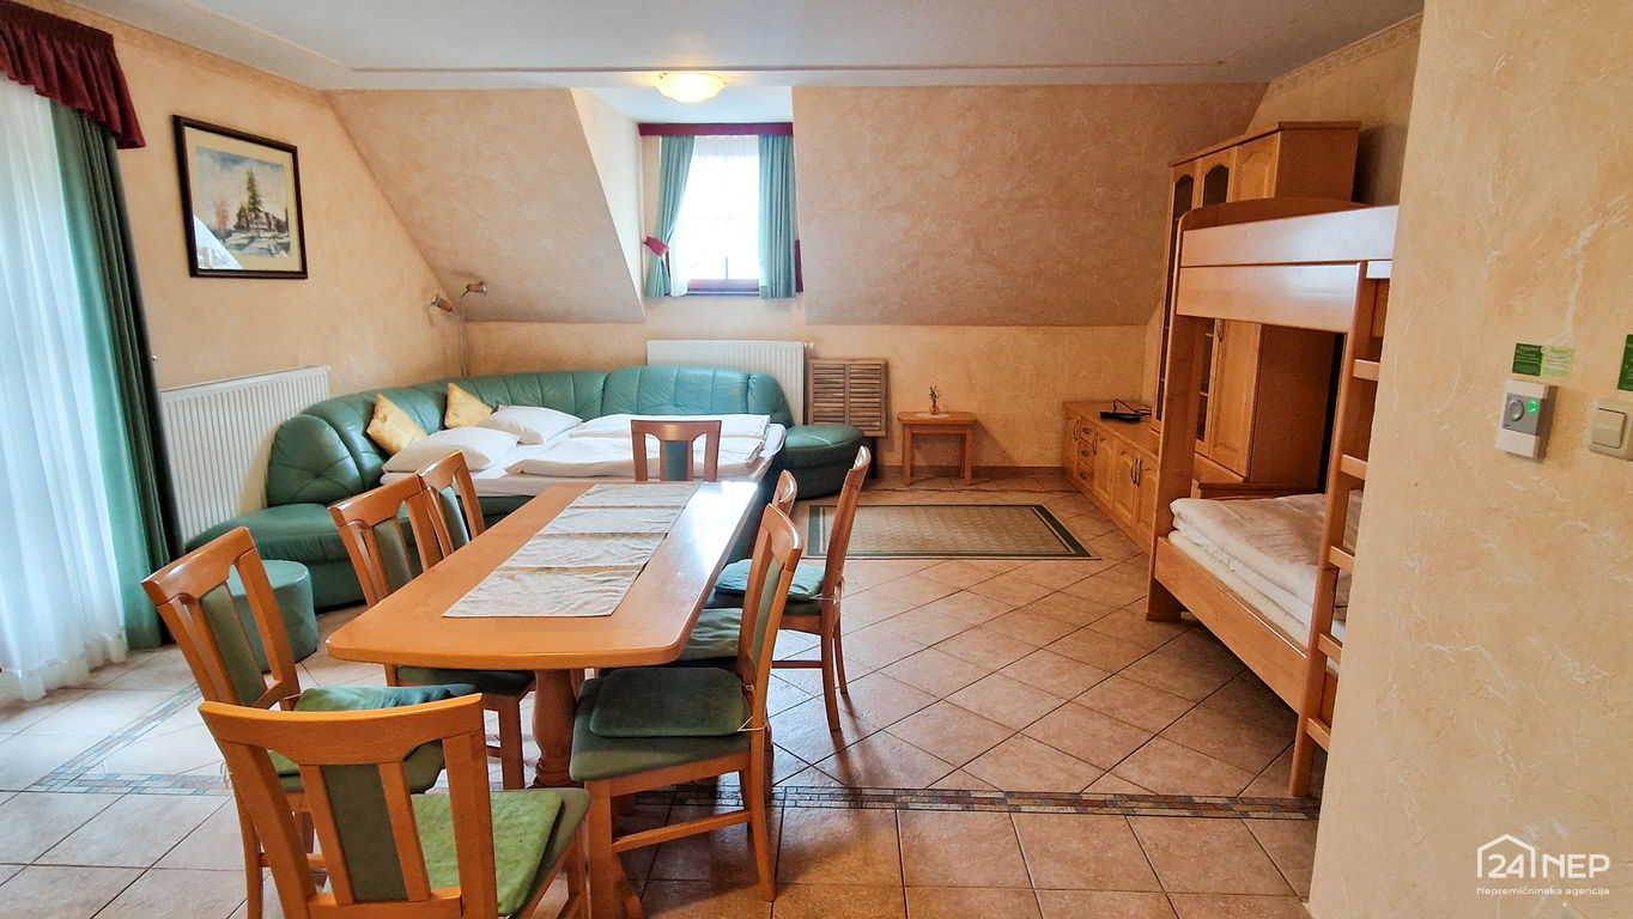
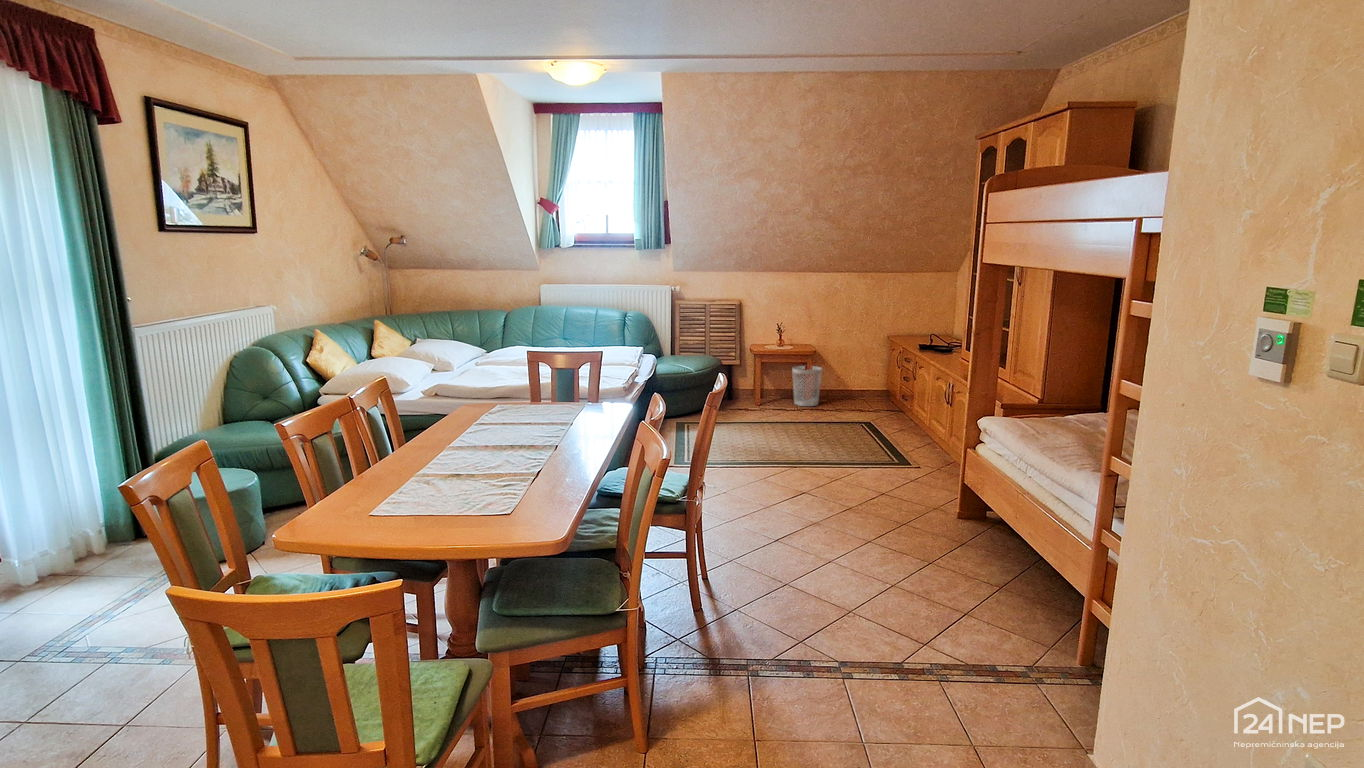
+ wastebasket (806, 386)
